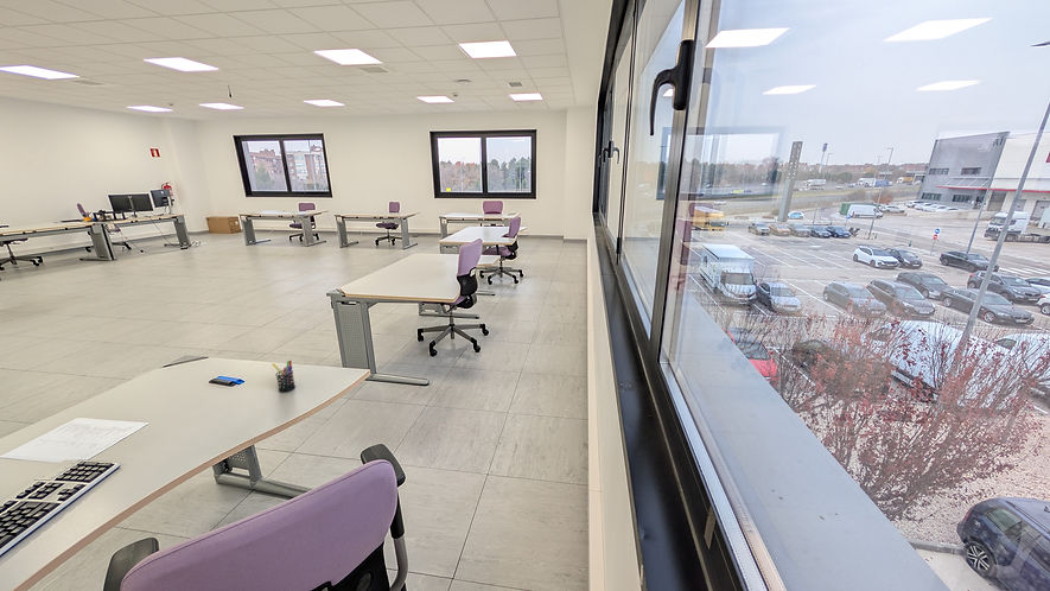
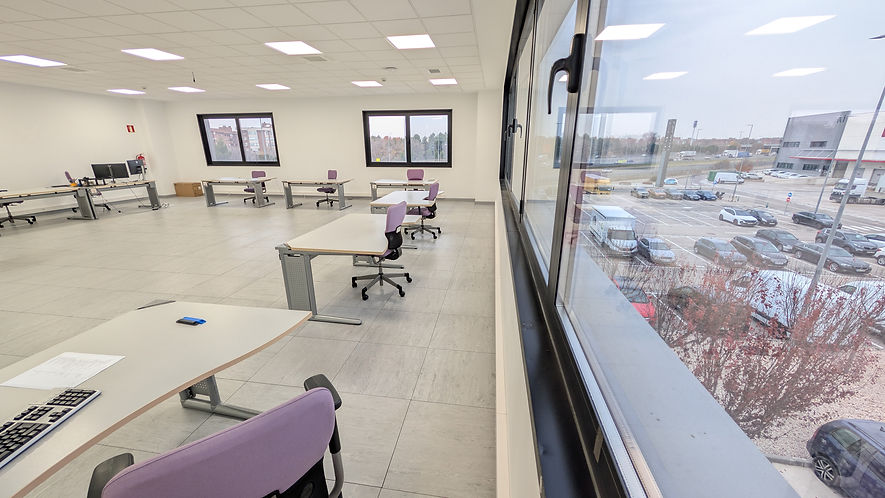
- pen holder (286, 374)
